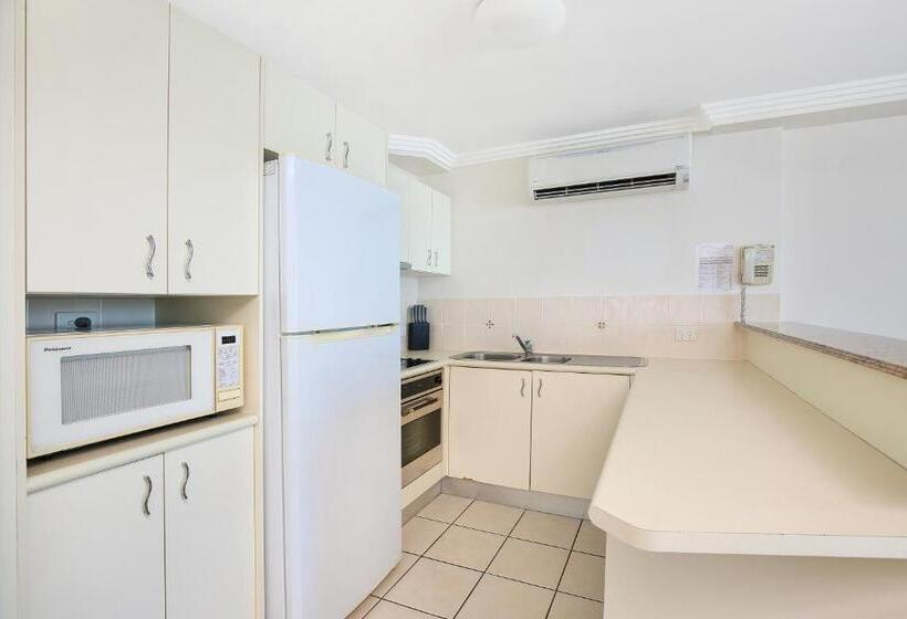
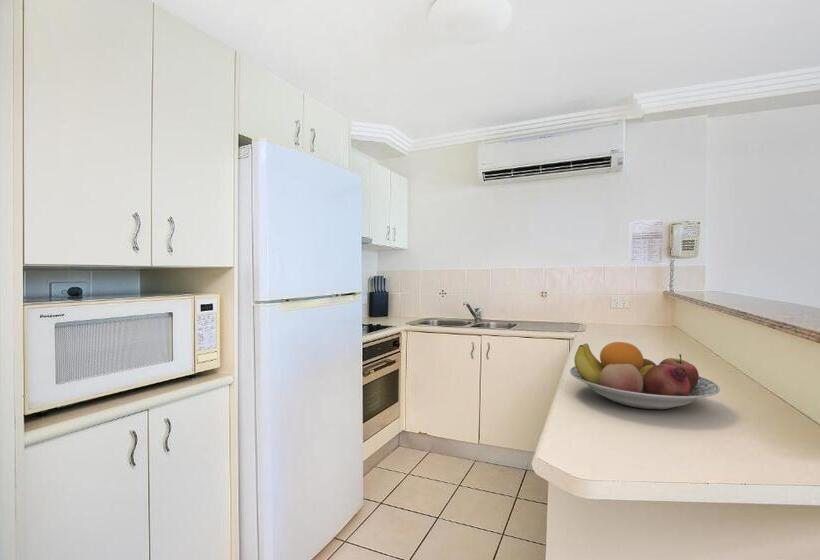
+ fruit bowl (639, 371)
